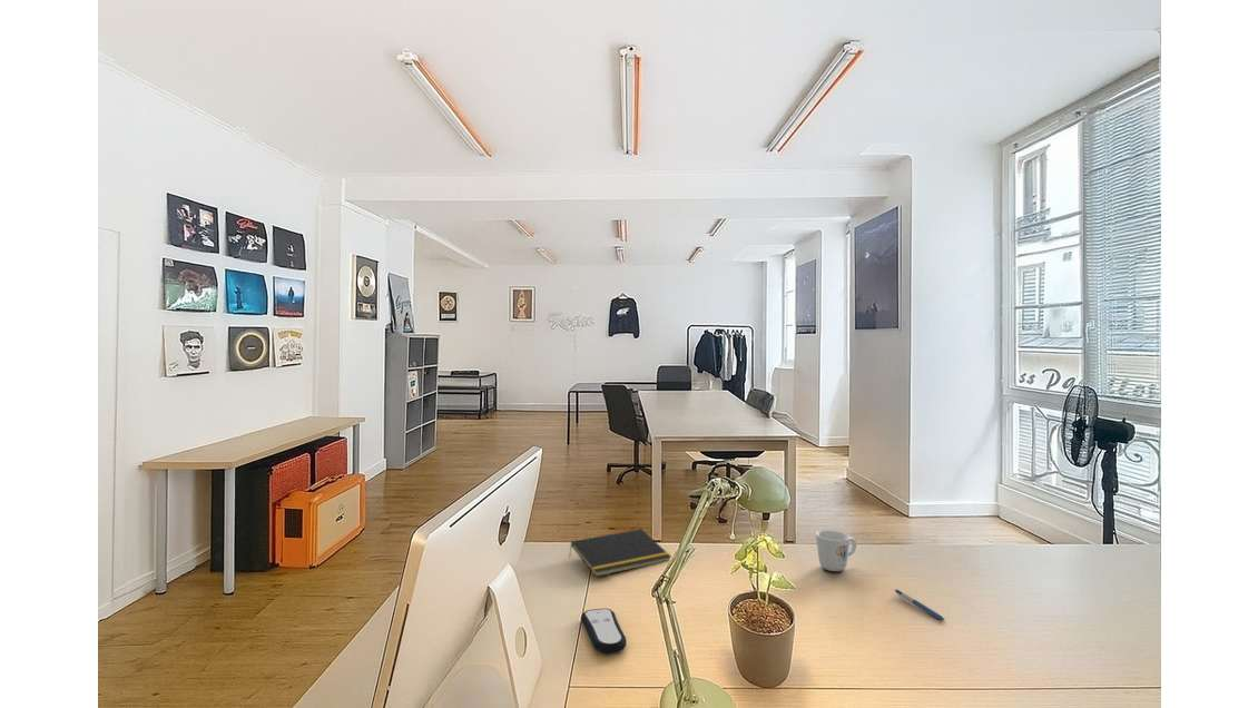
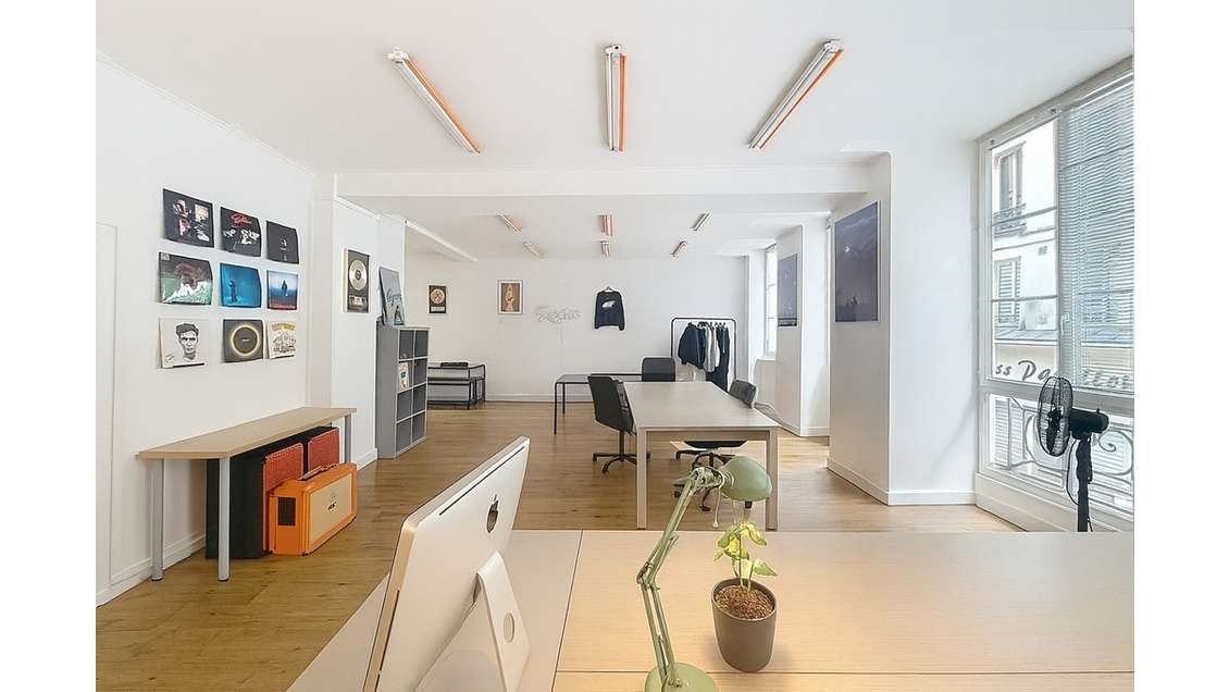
- remote control (603, 629)
- notepad (620, 550)
- mug (837, 550)
- pen (917, 603)
